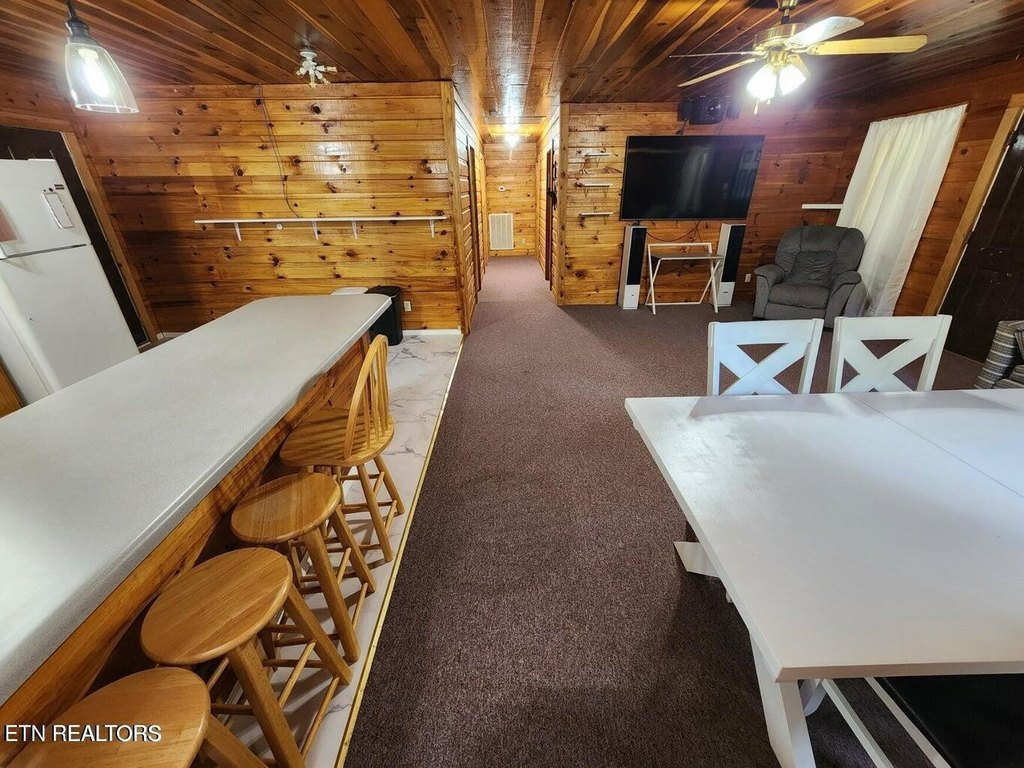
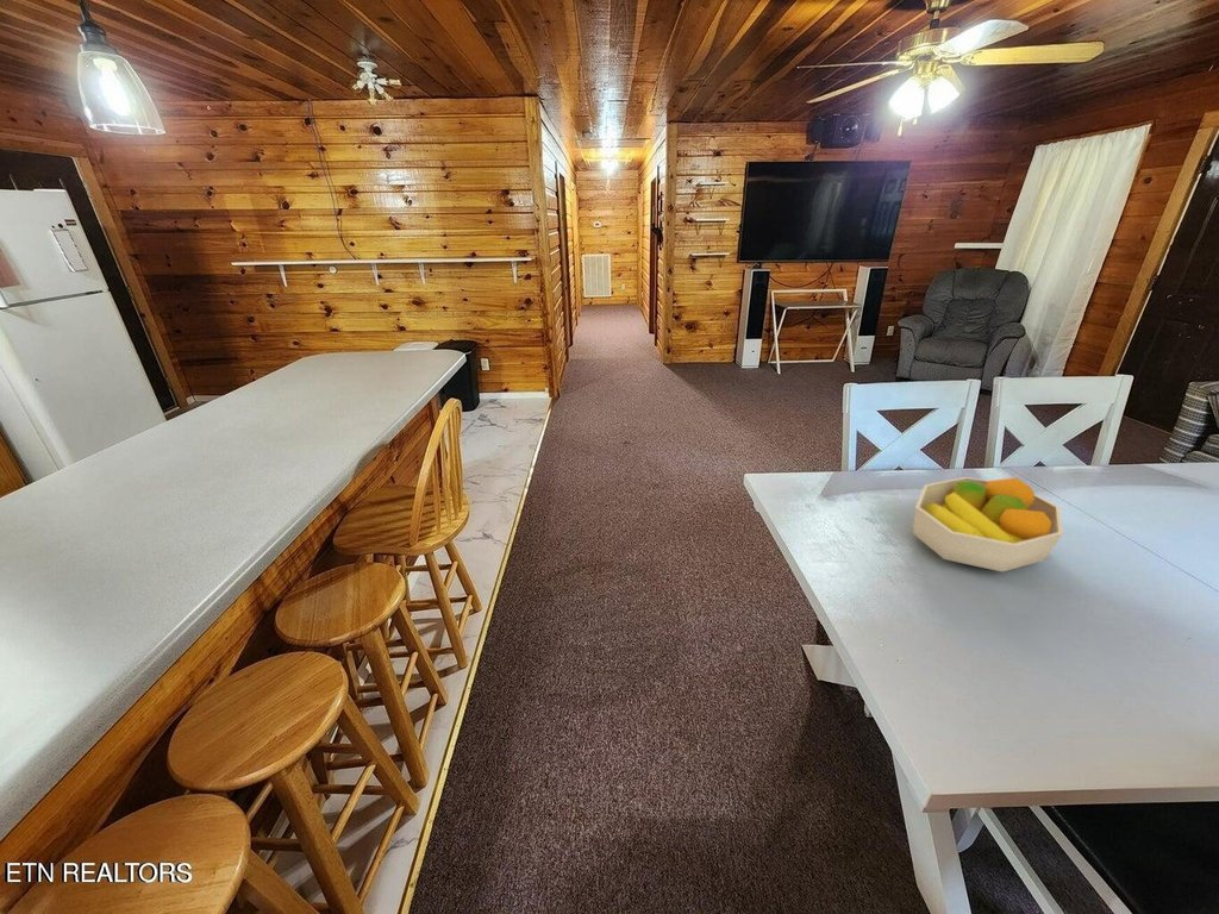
+ fruit bowl (983, 517)
